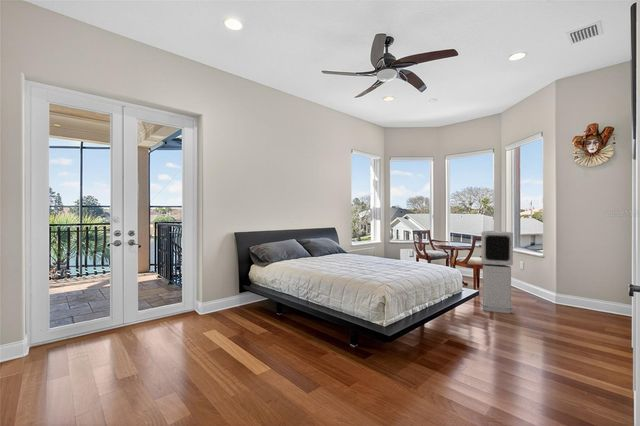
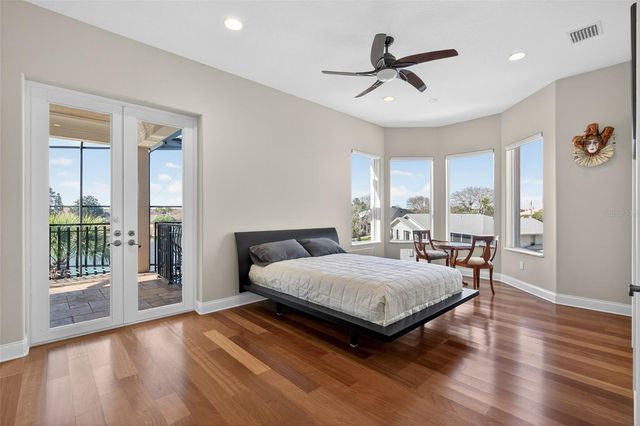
- air purifier (495, 269)
